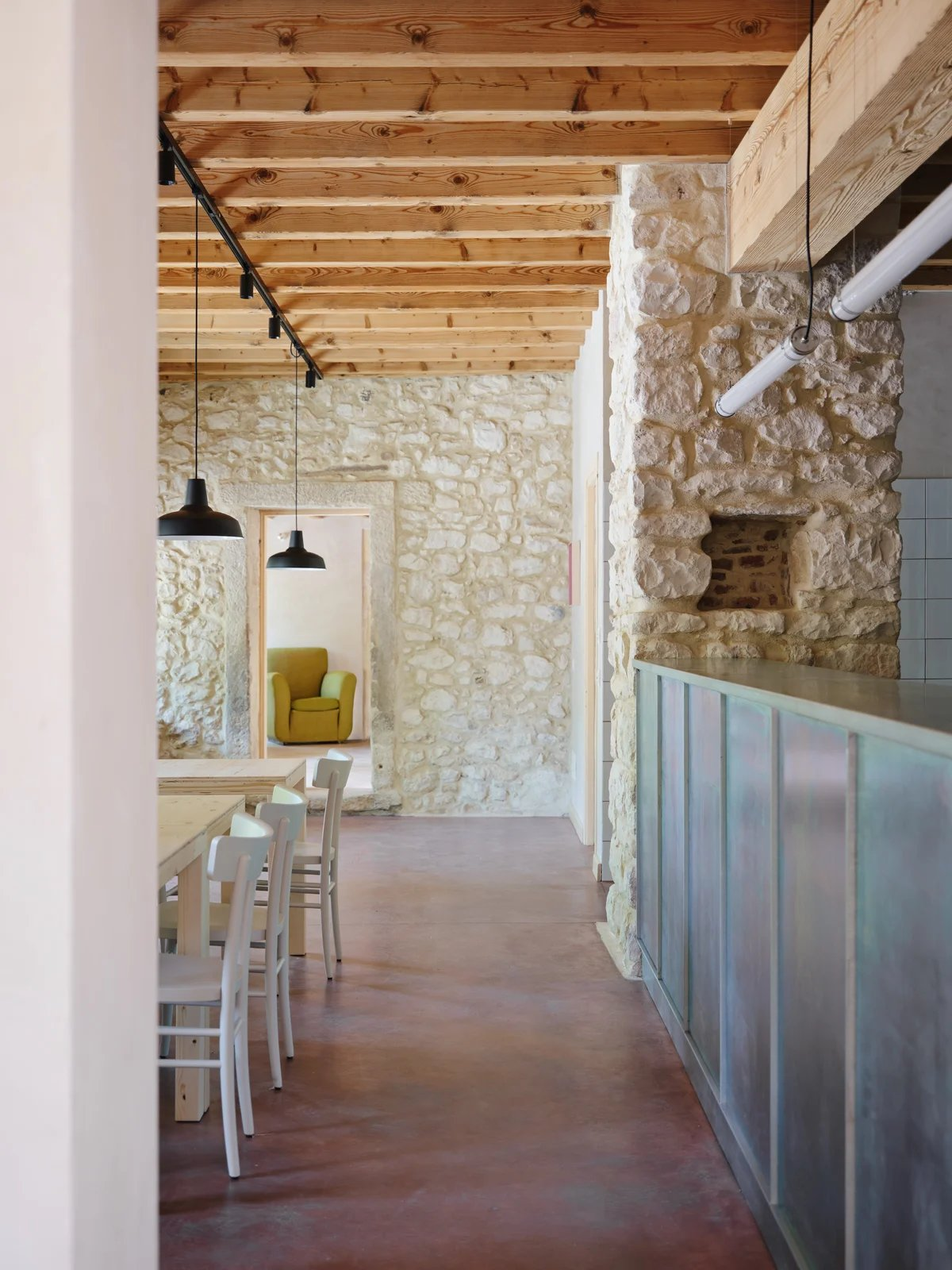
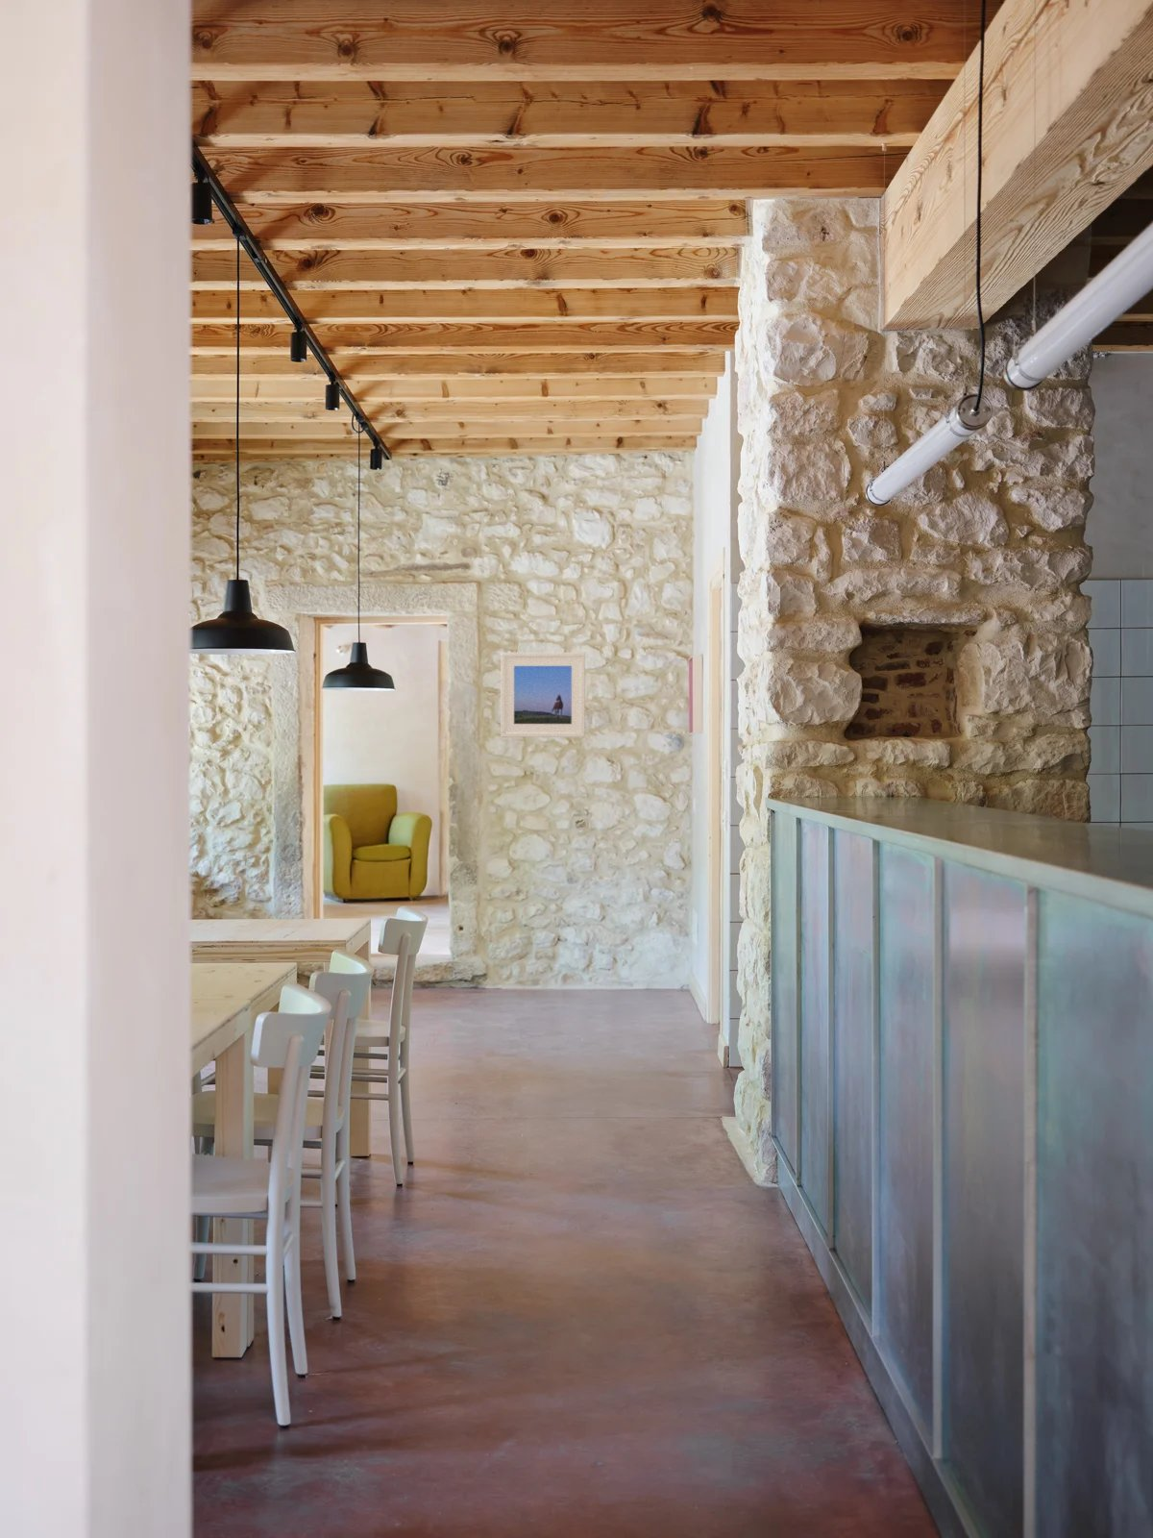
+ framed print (541, 695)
